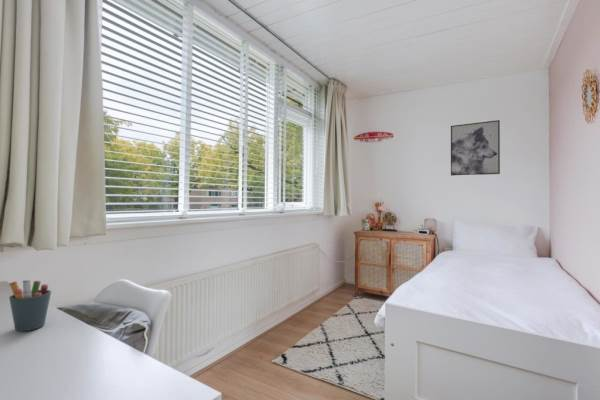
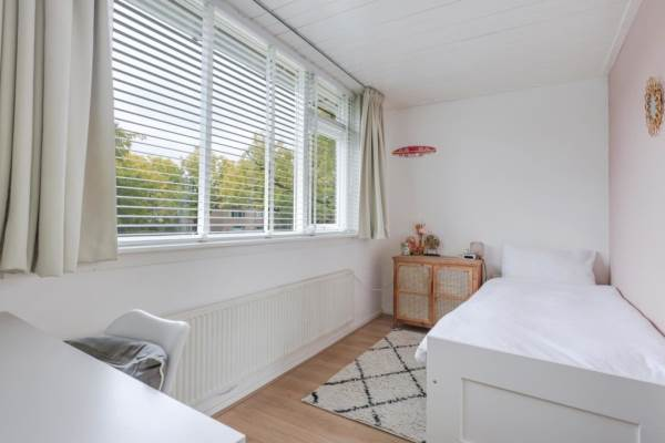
- pen holder (30, 301)
- wall art (474, 149)
